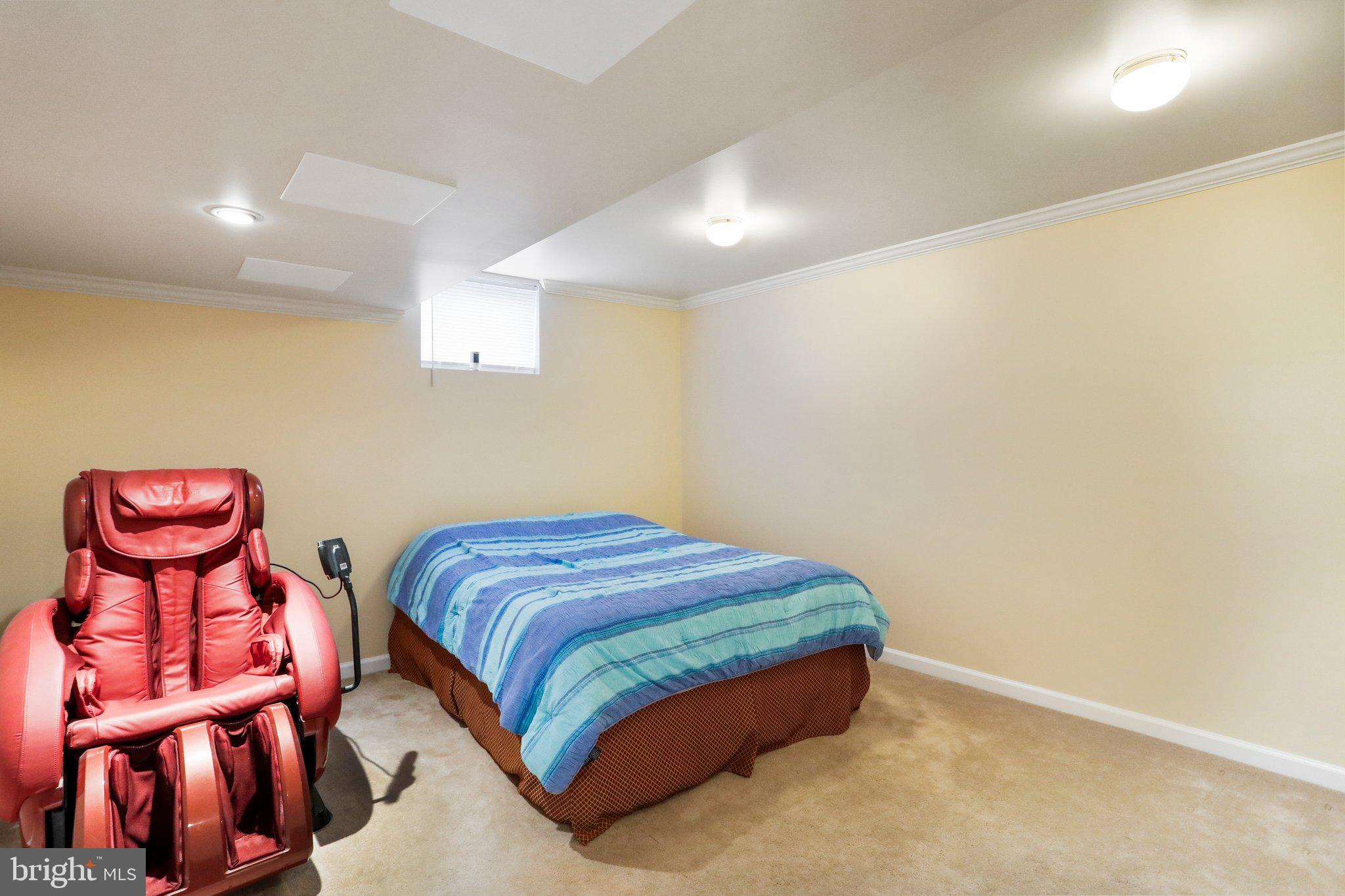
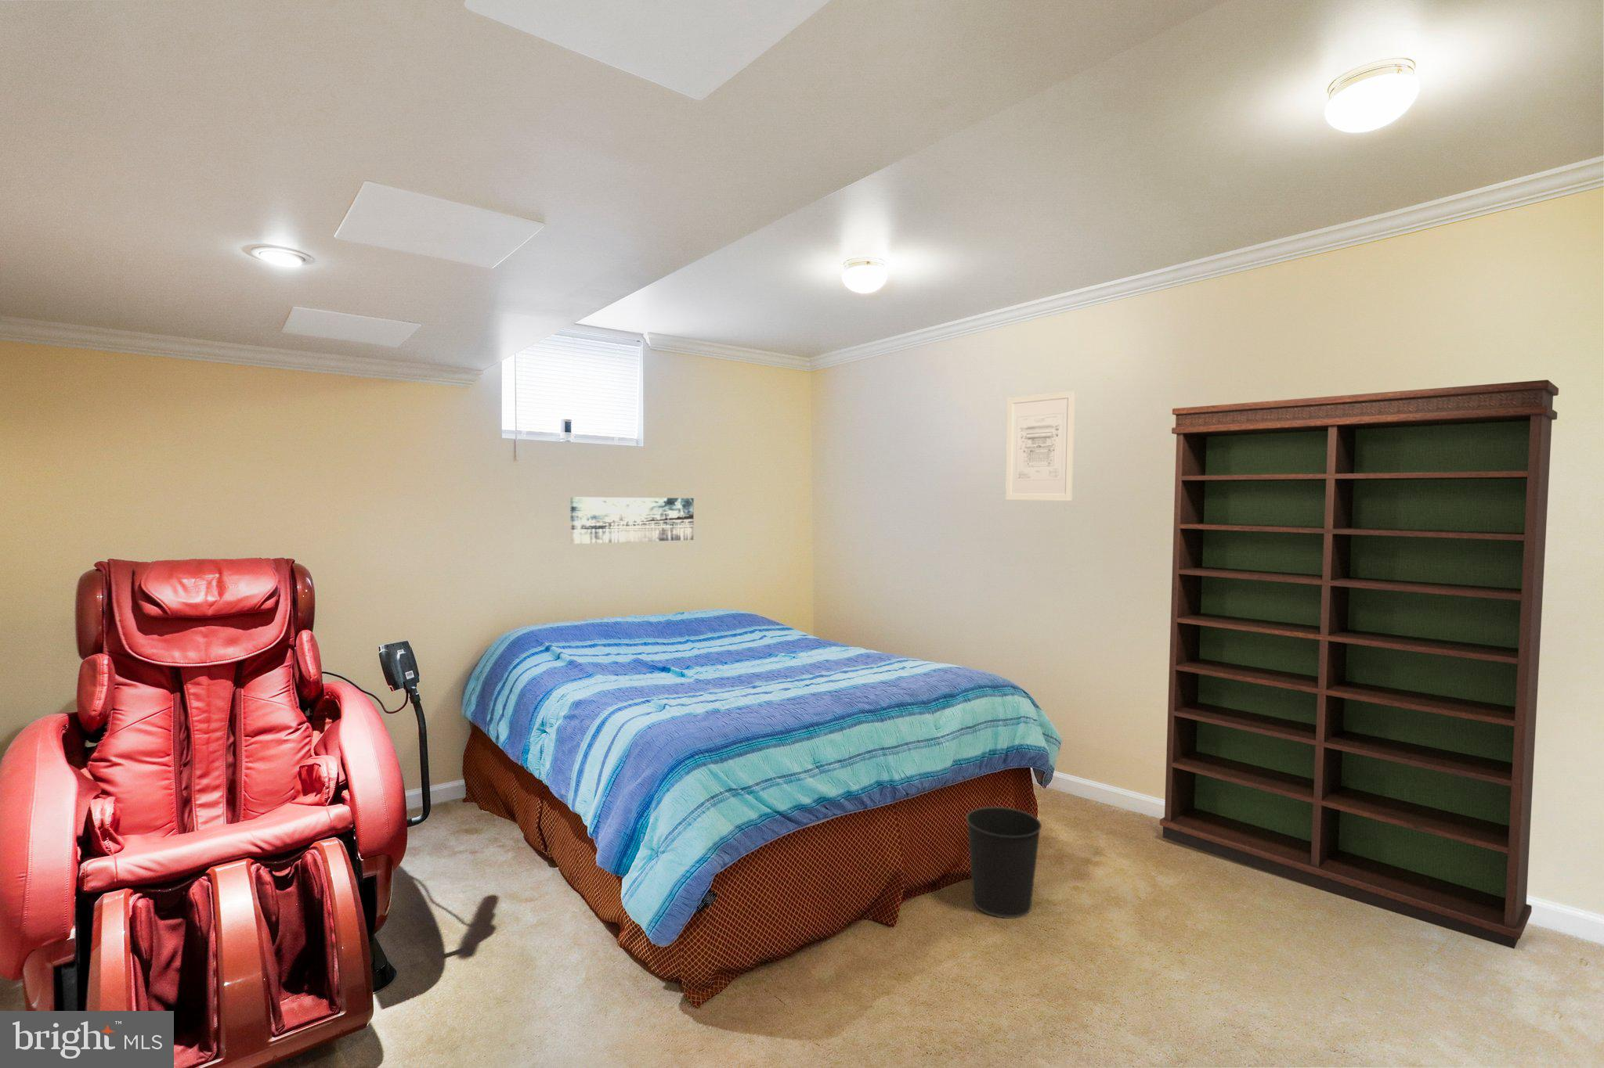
+ bookshelf (1333, 641)
+ wall art (634, 520)
+ wastebasket (1003, 862)
+ wall art (1039, 447)
